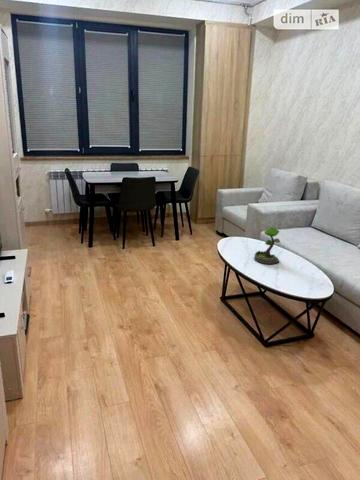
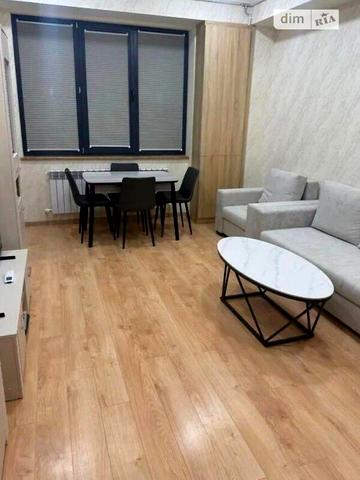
- plant (268, 243)
